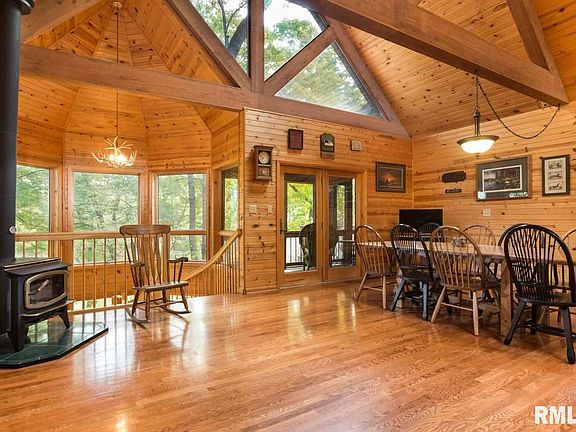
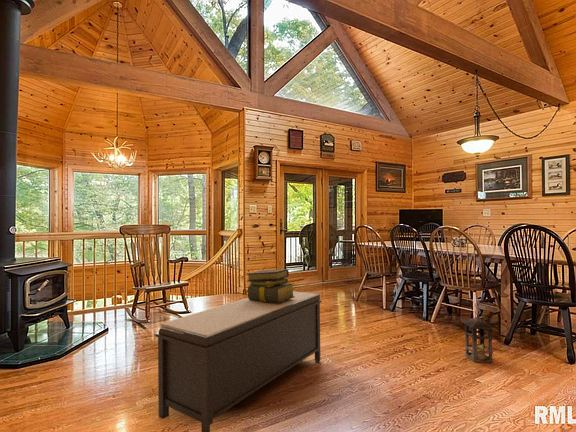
+ lantern (478, 328)
+ stack of books (269, 284)
+ bench (252, 345)
